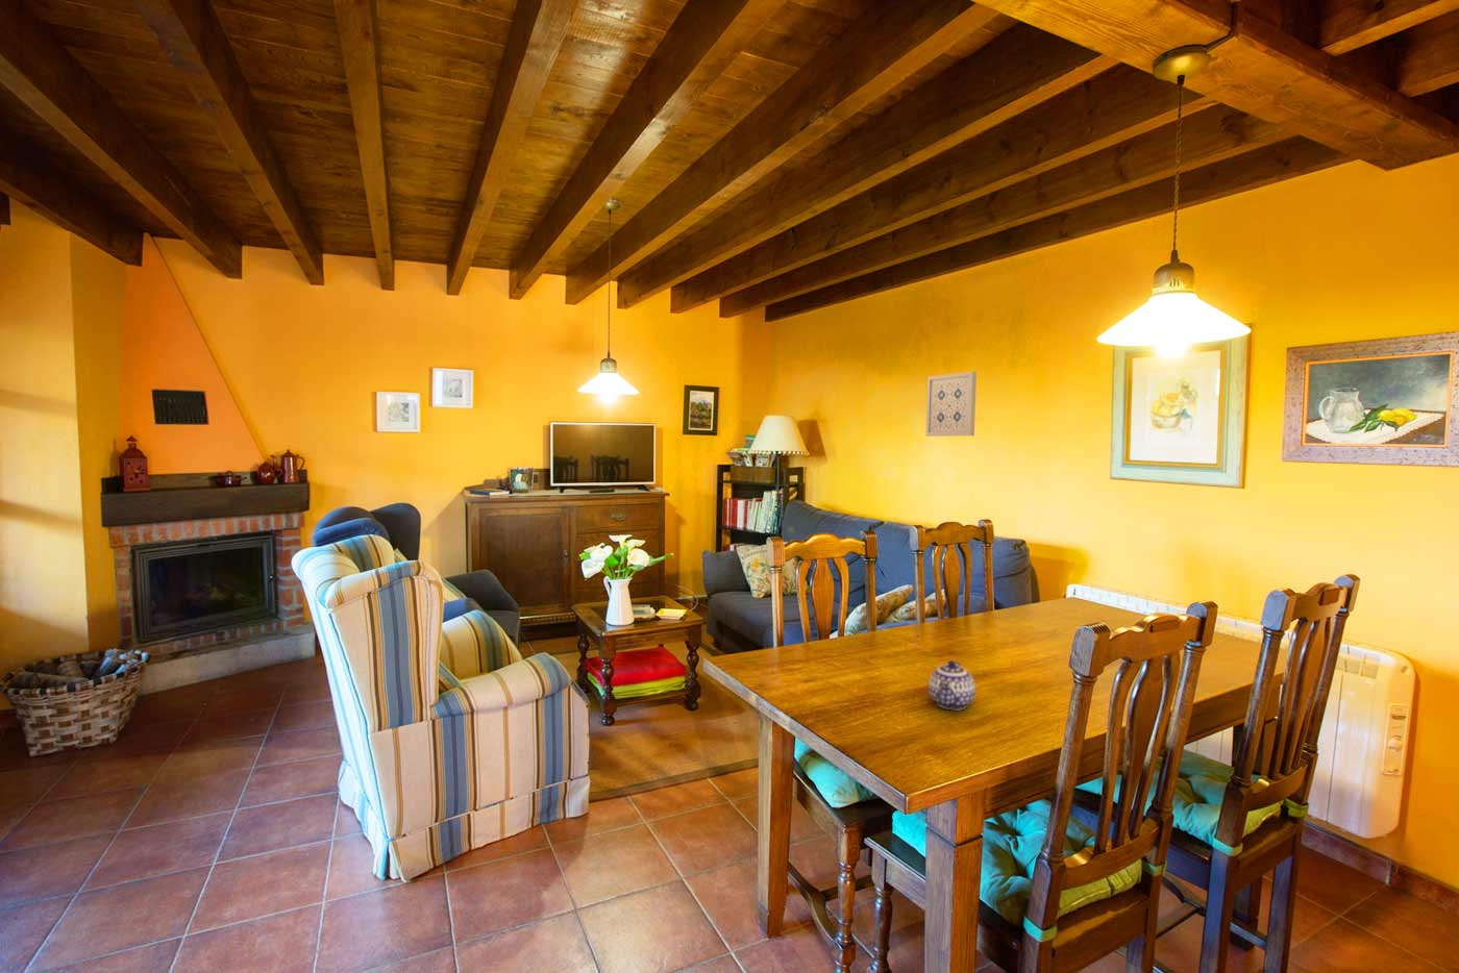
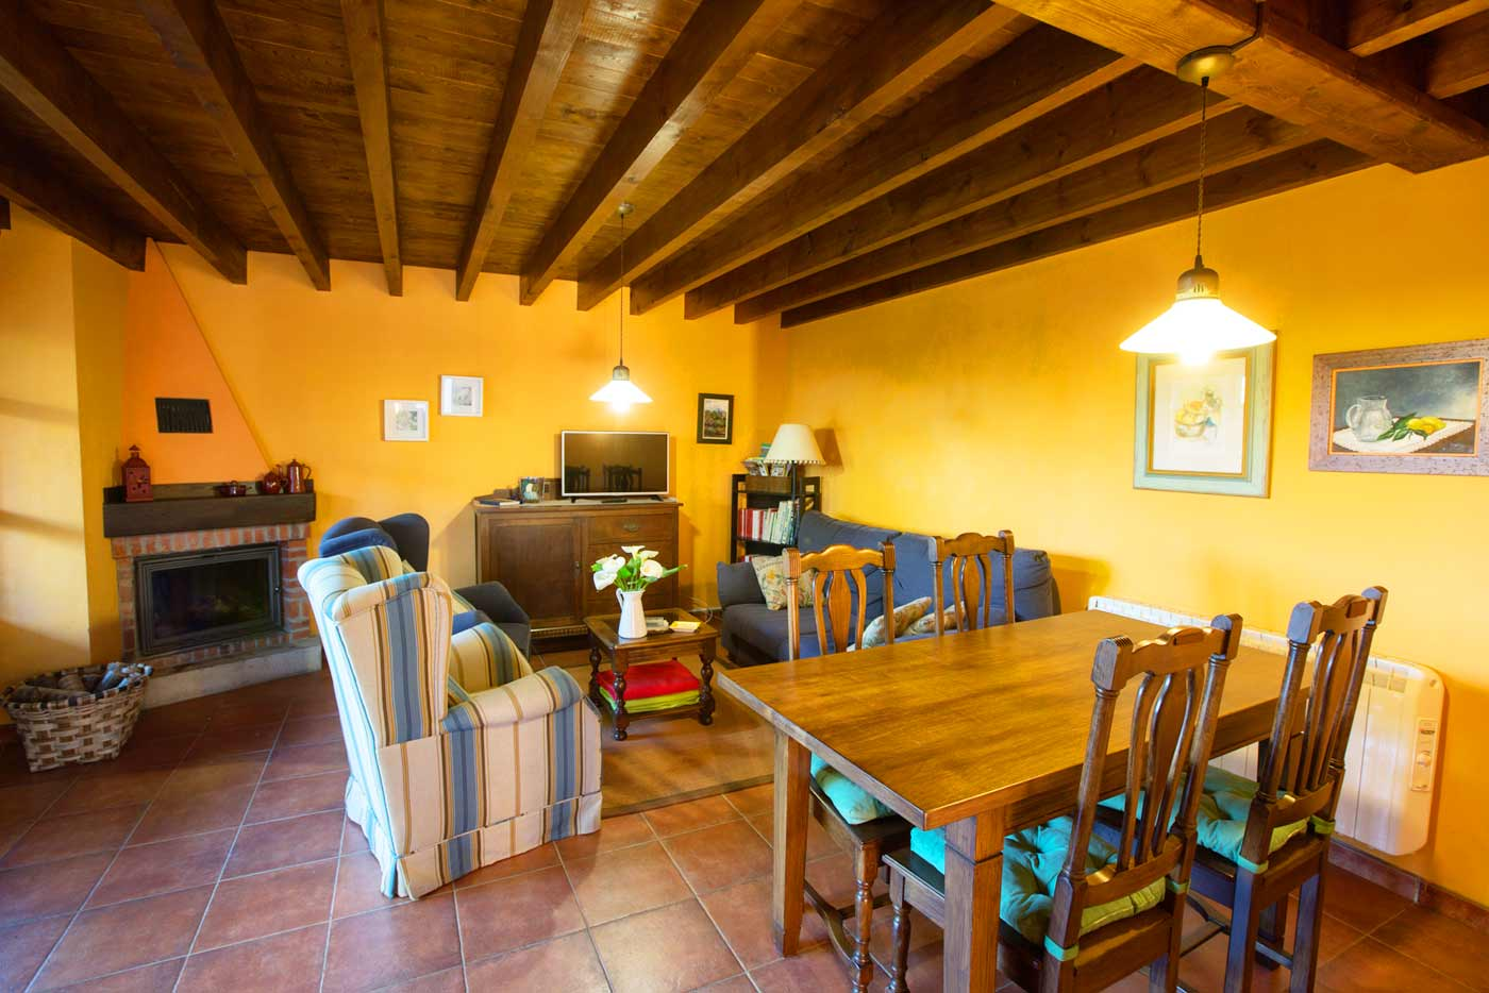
- teapot (952, 682)
- wall art (949, 405)
